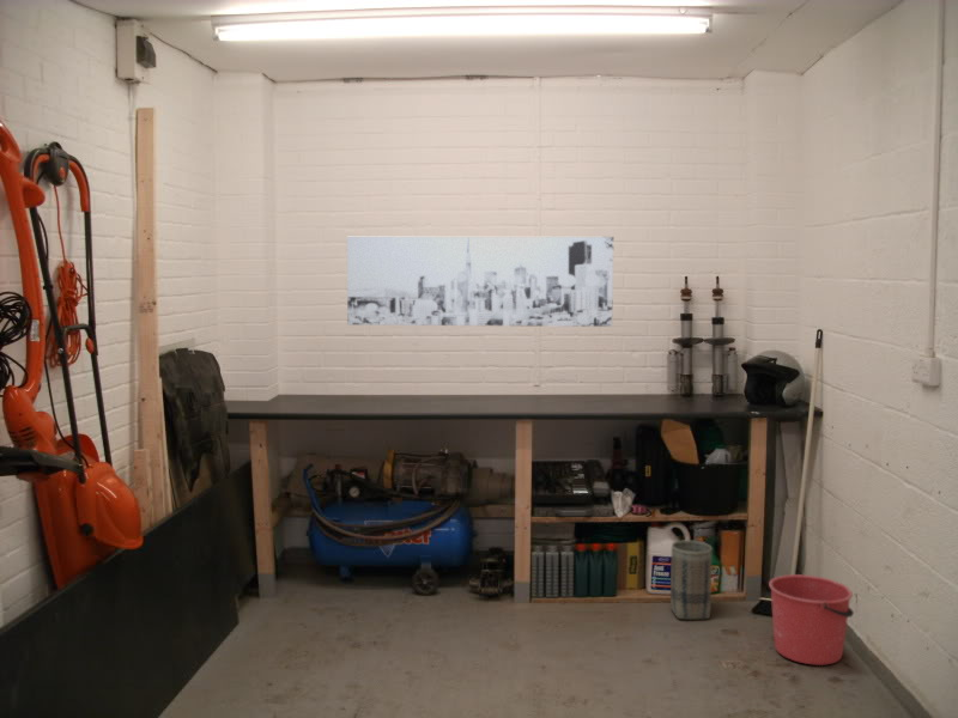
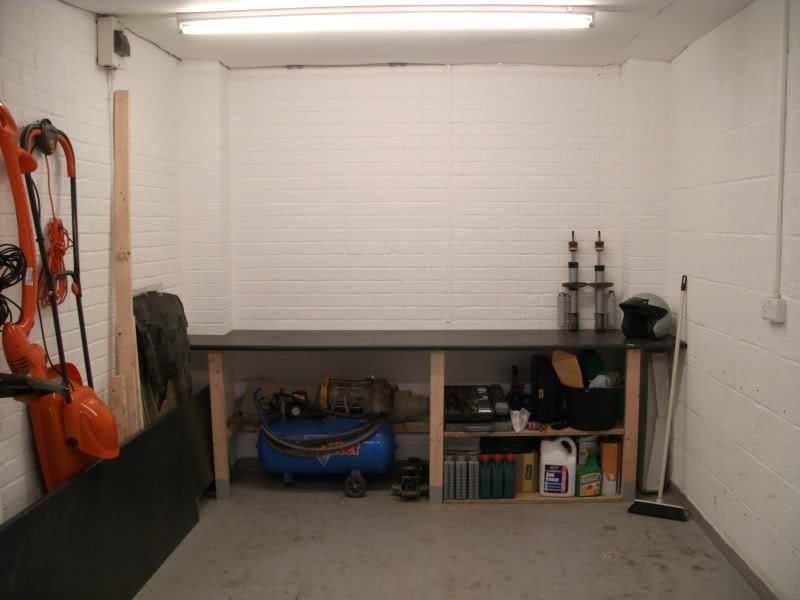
- bucket (810, 619)
- basket (690, 579)
- wall art (479, 281)
